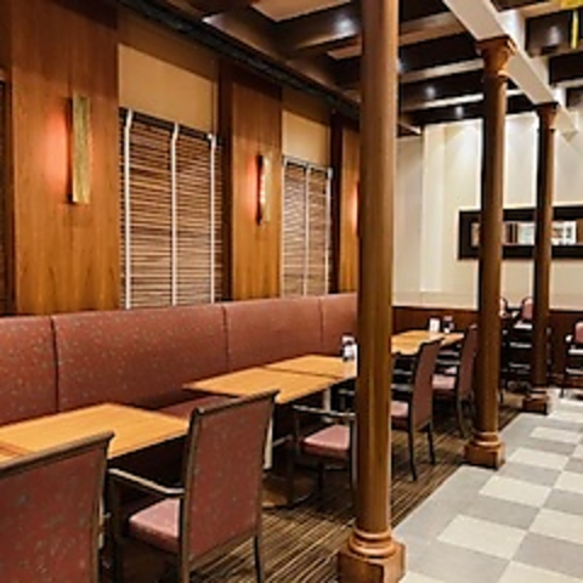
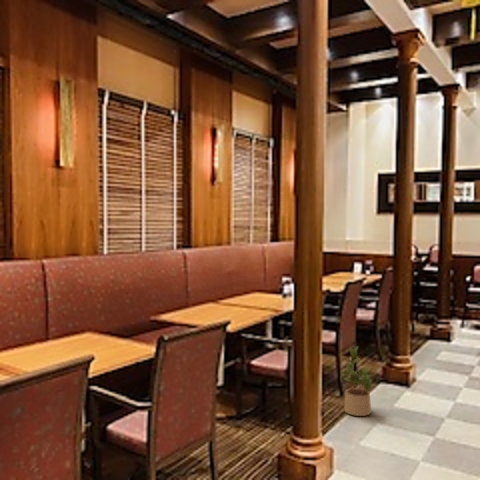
+ potted plant (360, 380)
